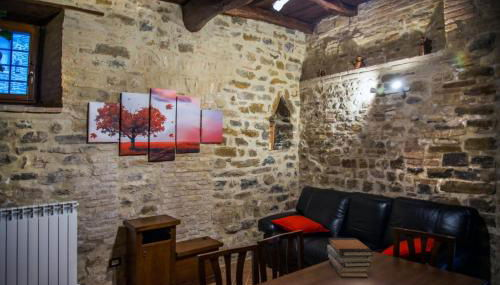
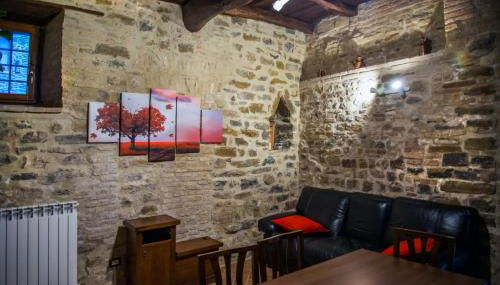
- book stack (348, 256)
